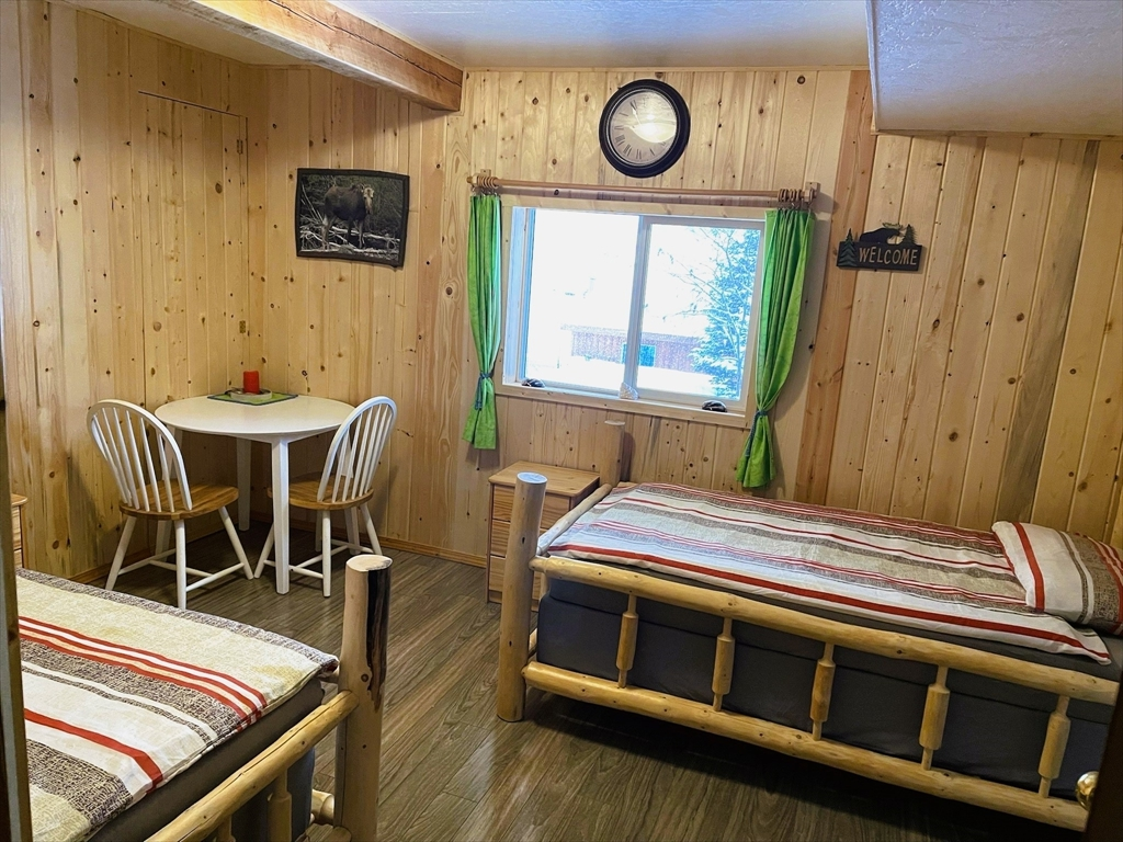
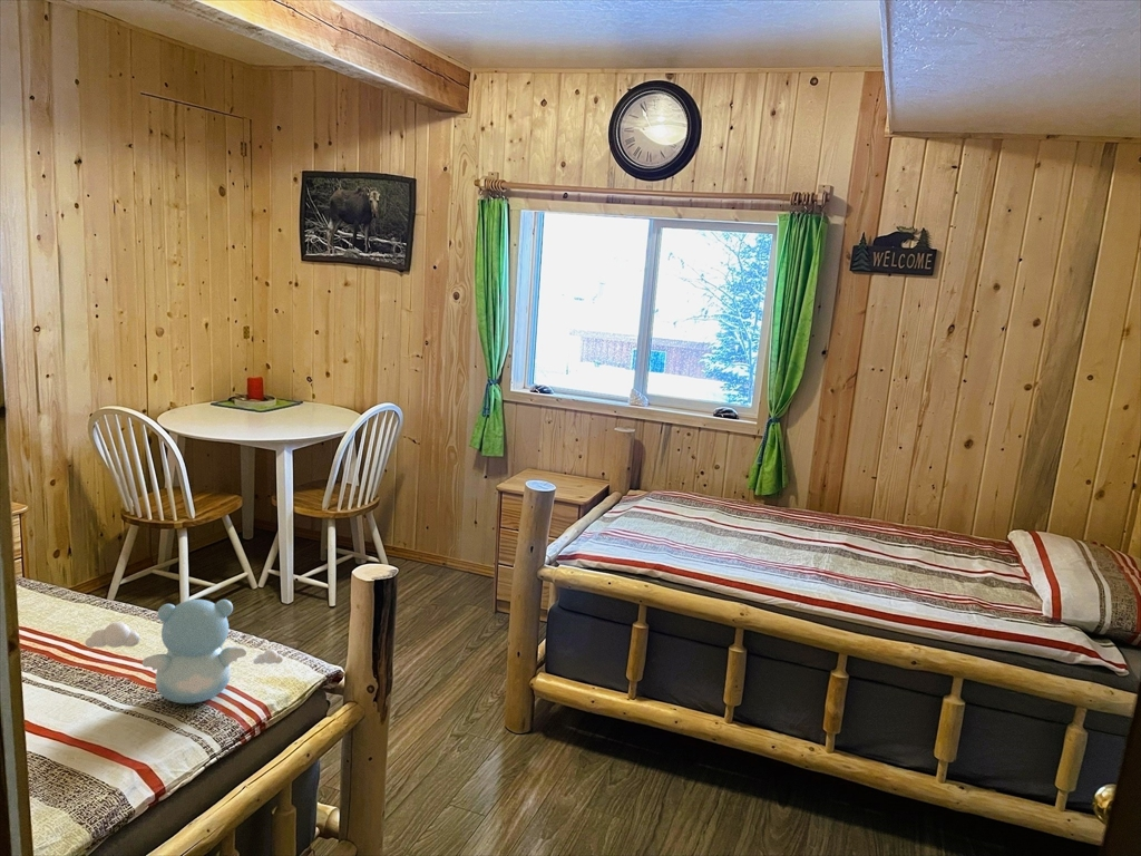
+ teddy bear (188, 649)
